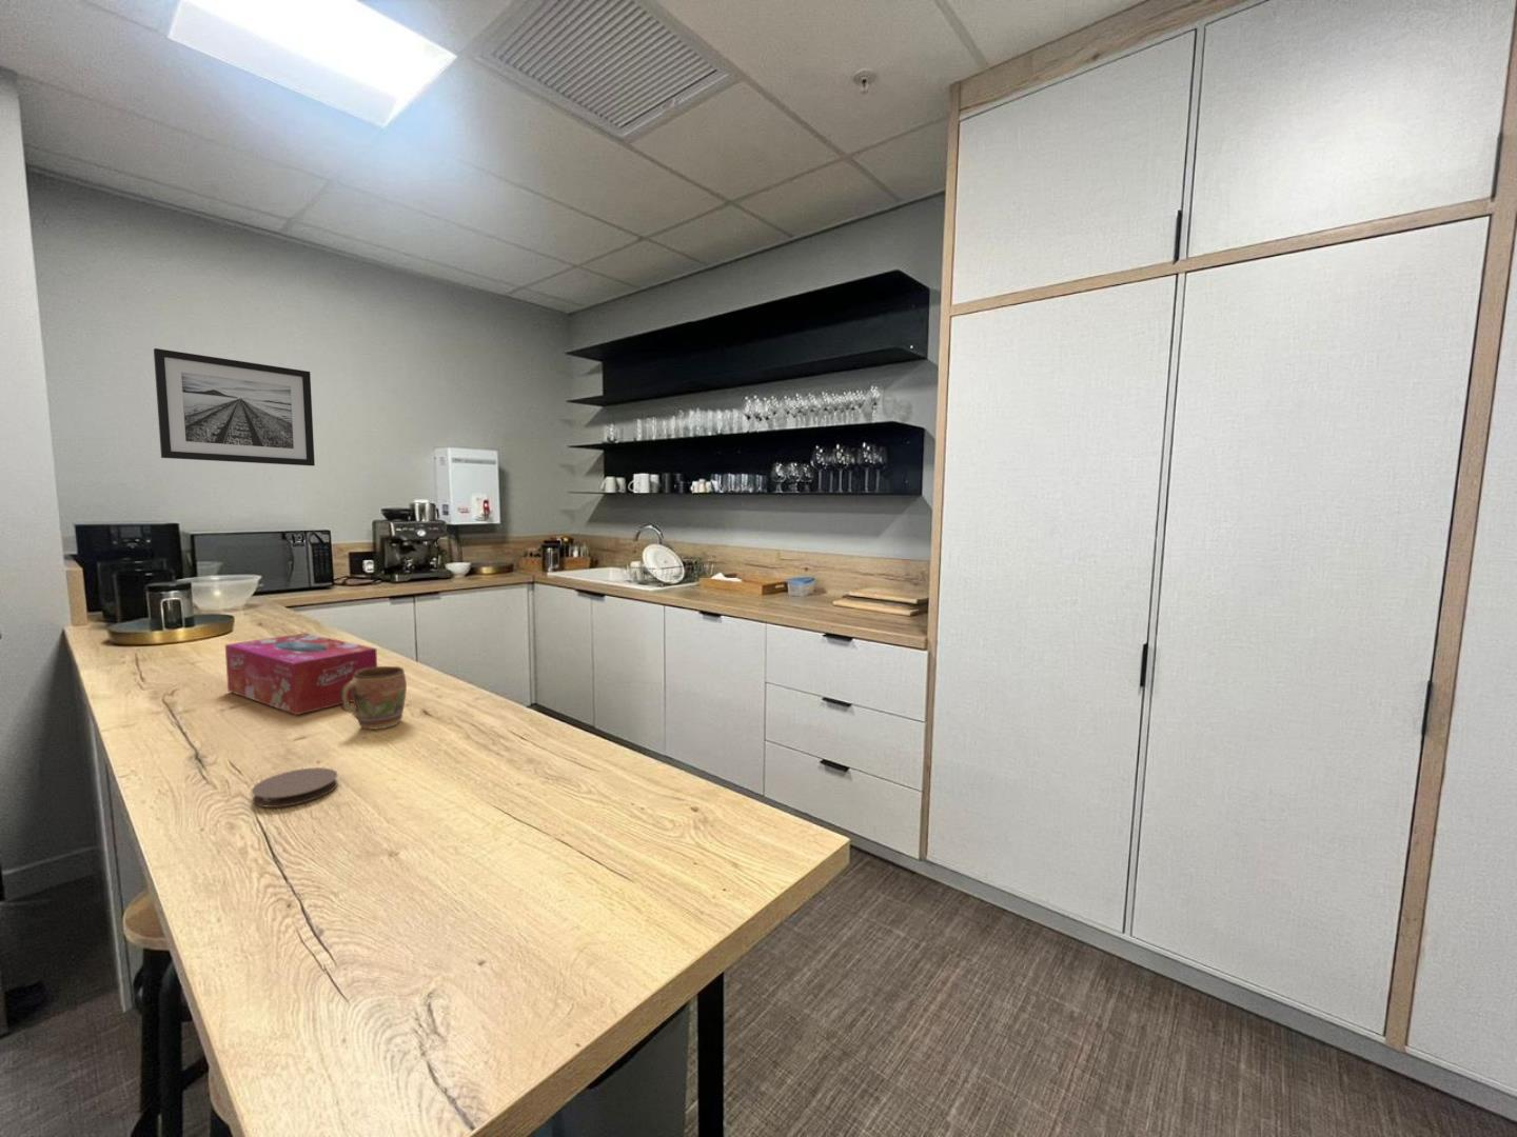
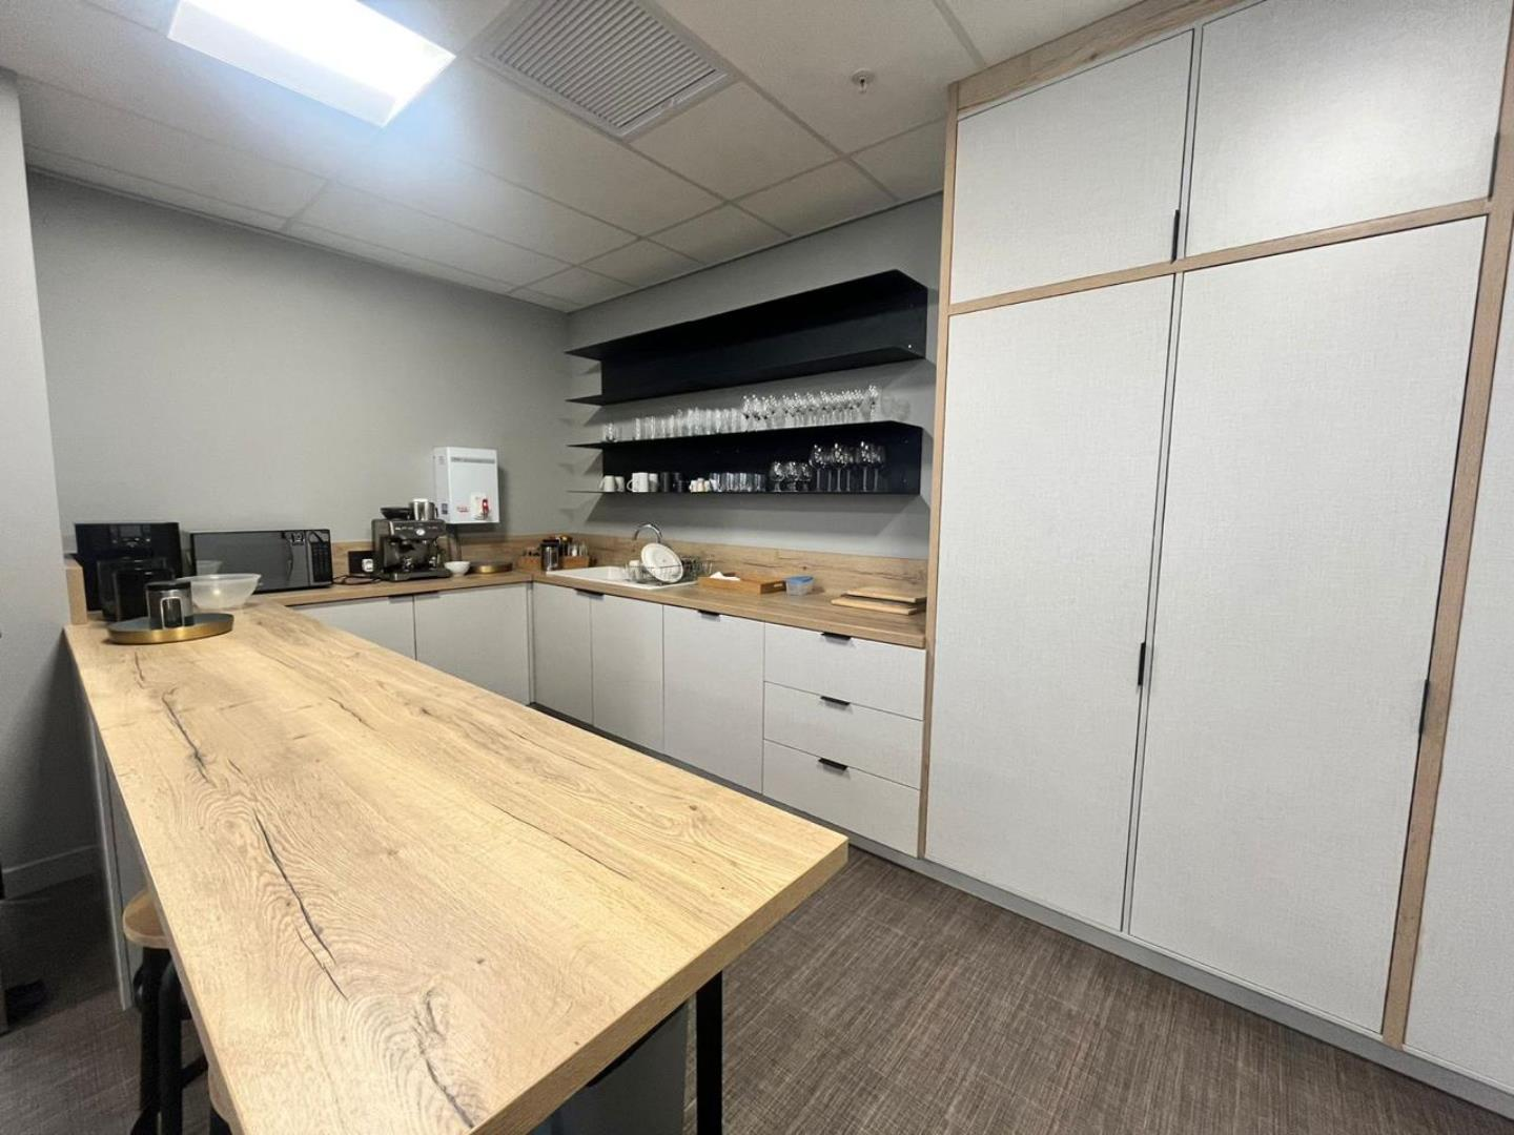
- mug (375, 697)
- tissue box (301, 670)
- wall art (240, 412)
- coaster (296, 786)
